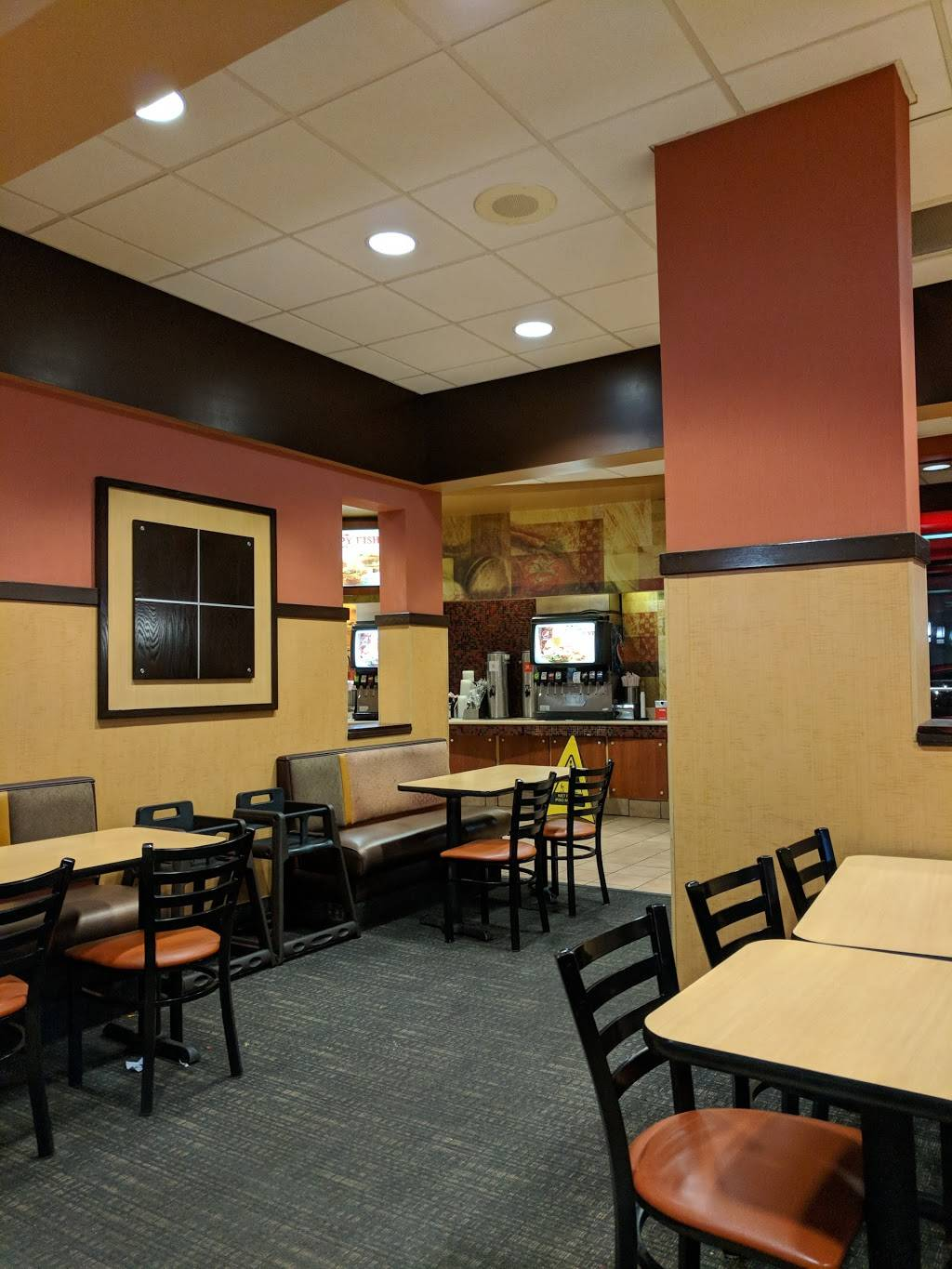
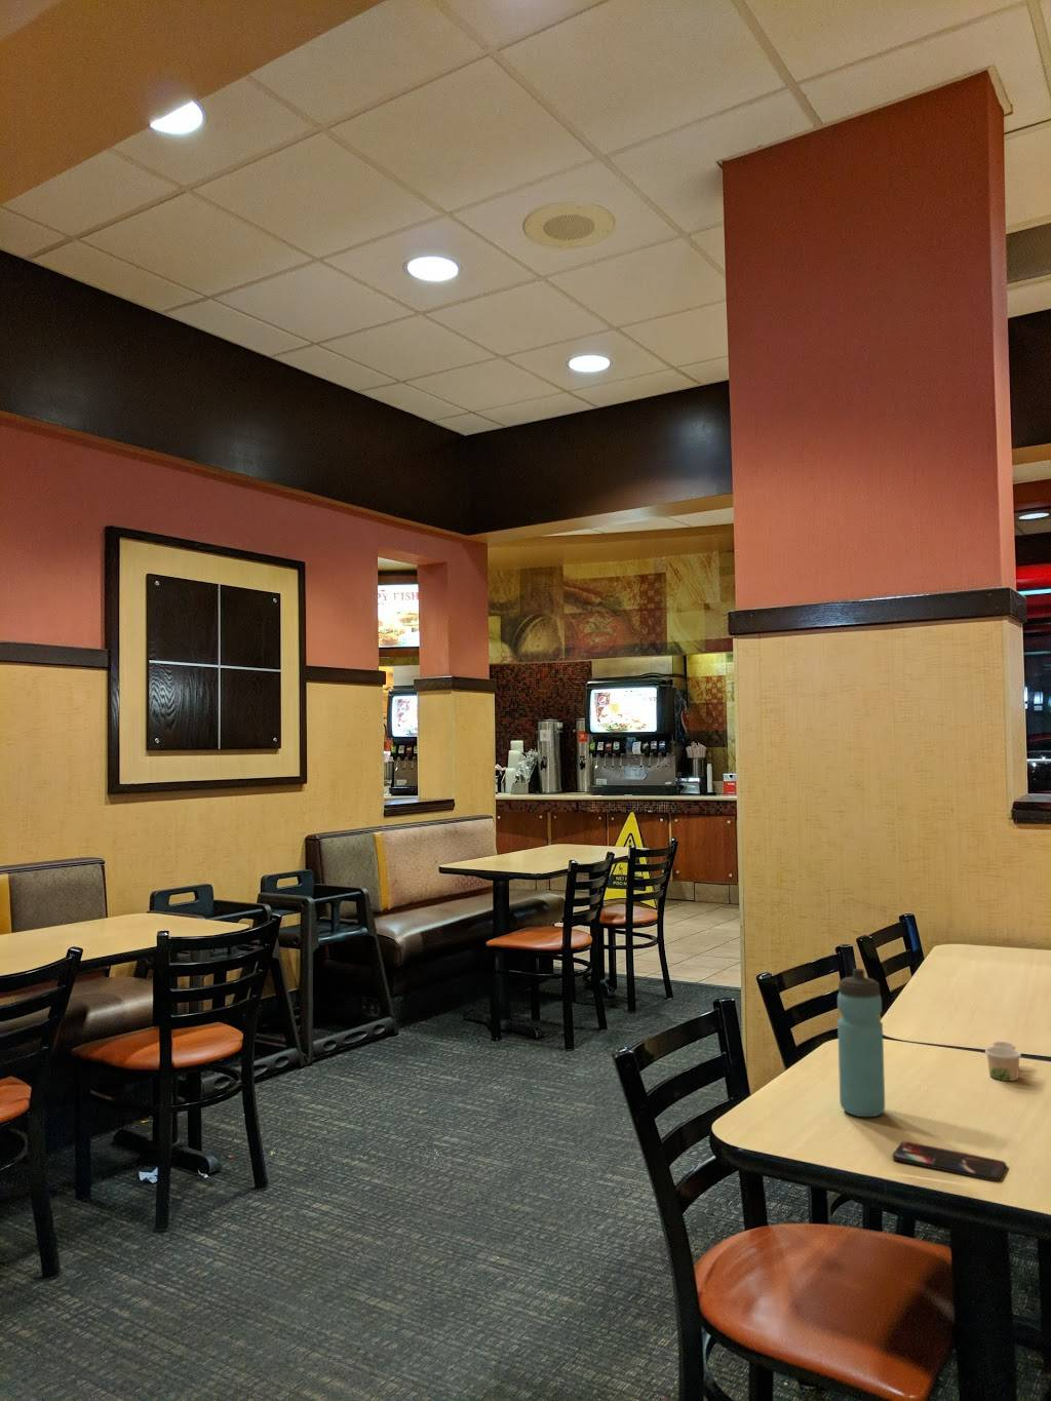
+ paper cup (1004, 1059)
+ water bottle (860, 1039)
+ smartphone (948, 1160)
